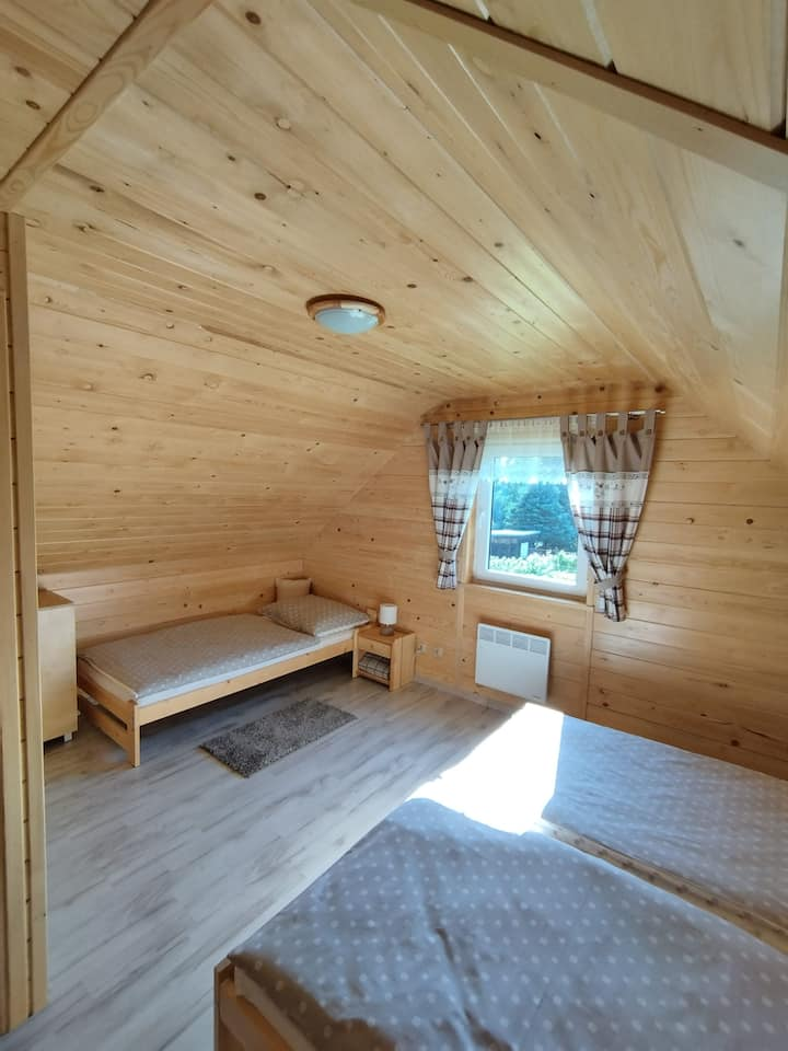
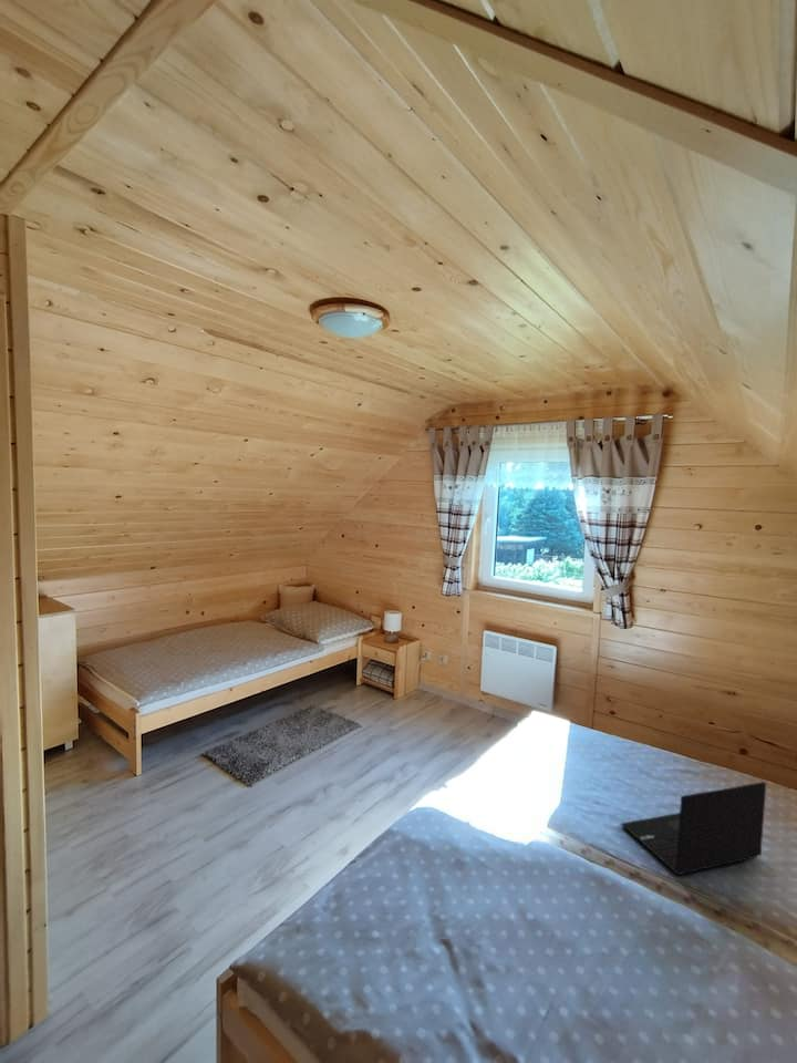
+ laptop (690, 805)
